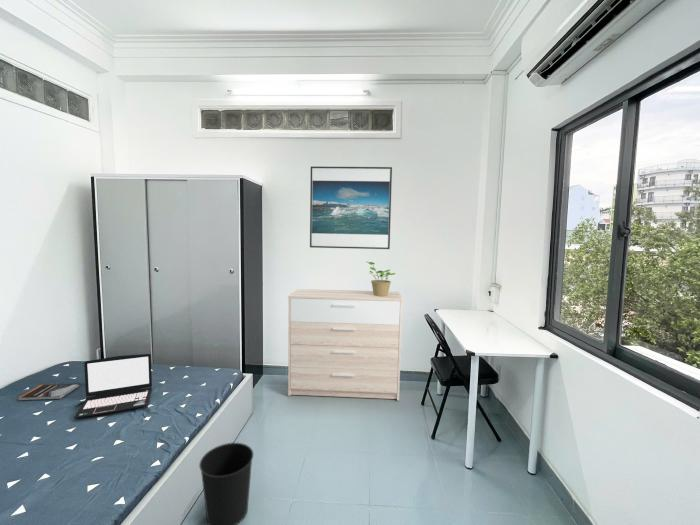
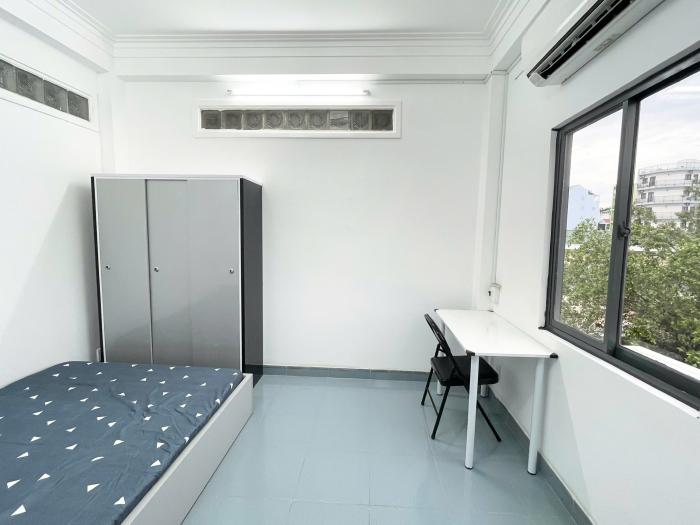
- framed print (350, 208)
- sideboard (345, 342)
- wastebasket (227, 485)
- book (50, 391)
- potted plant (380, 277)
- laptop (115, 383)
